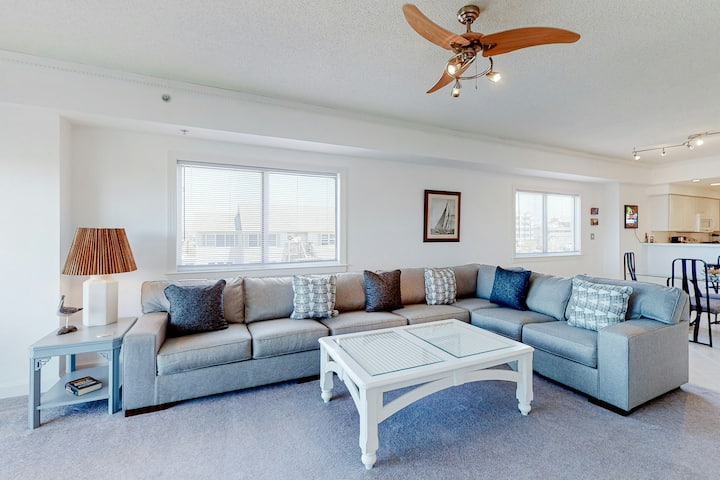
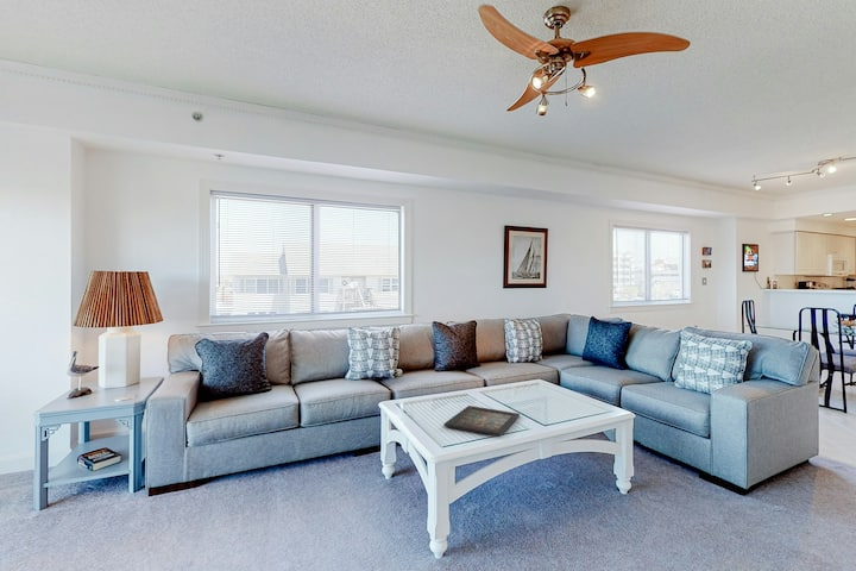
+ icon panel (483, 419)
